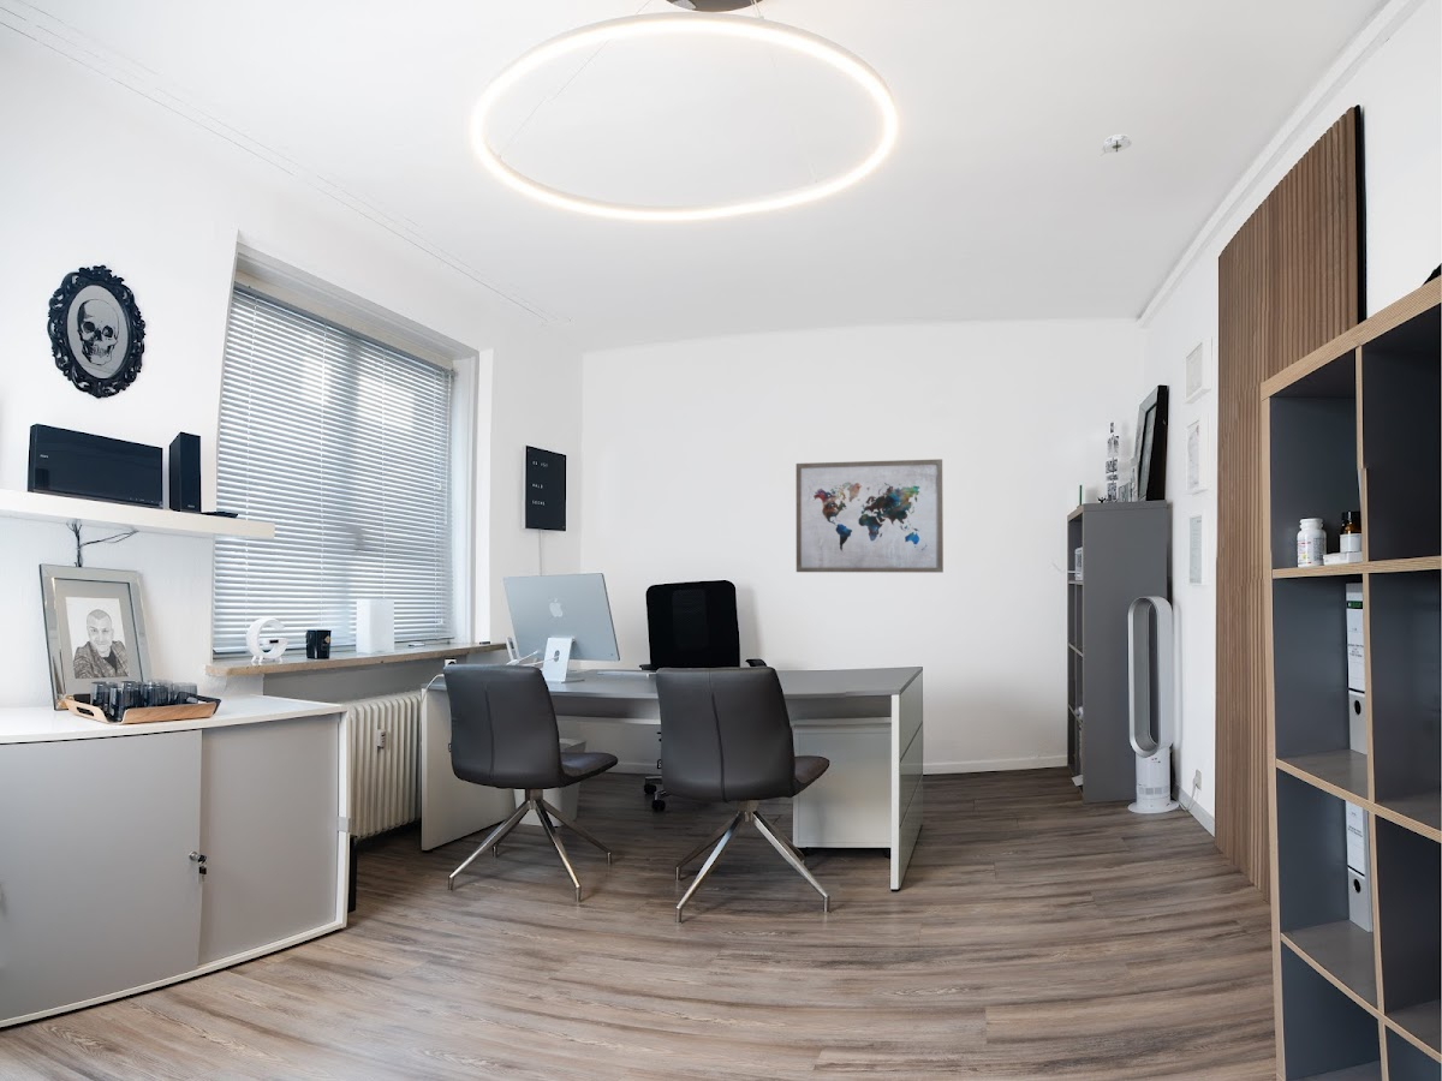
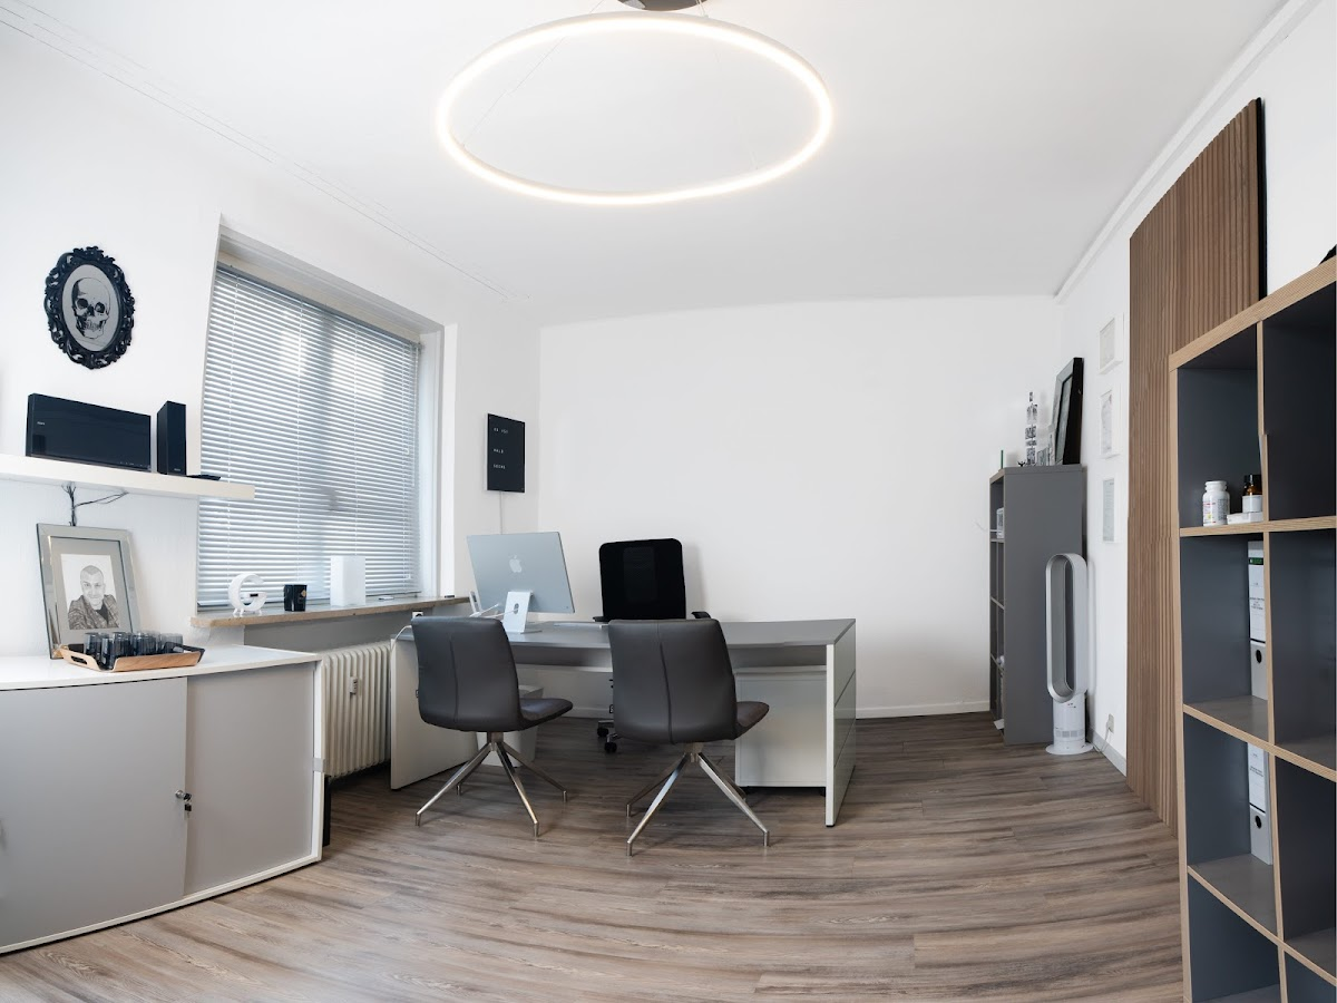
- smoke detector (1115, 143)
- wall art (868, 516)
